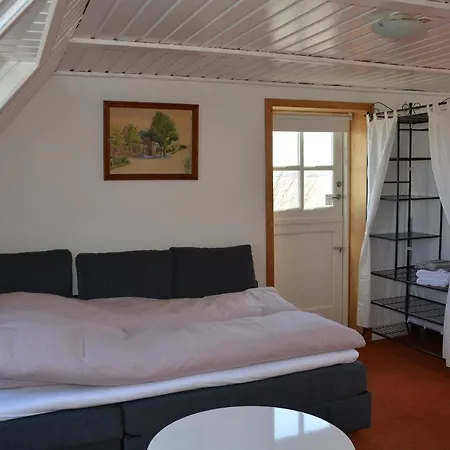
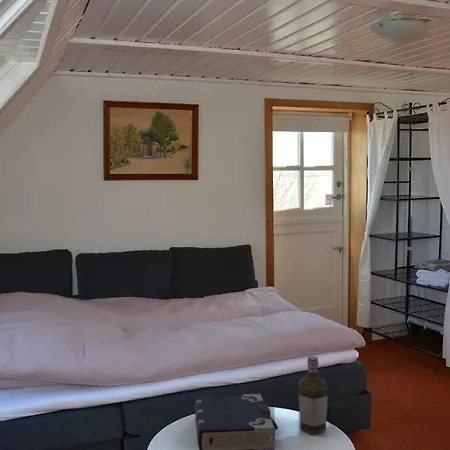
+ book (237, 421)
+ bottle (312, 393)
